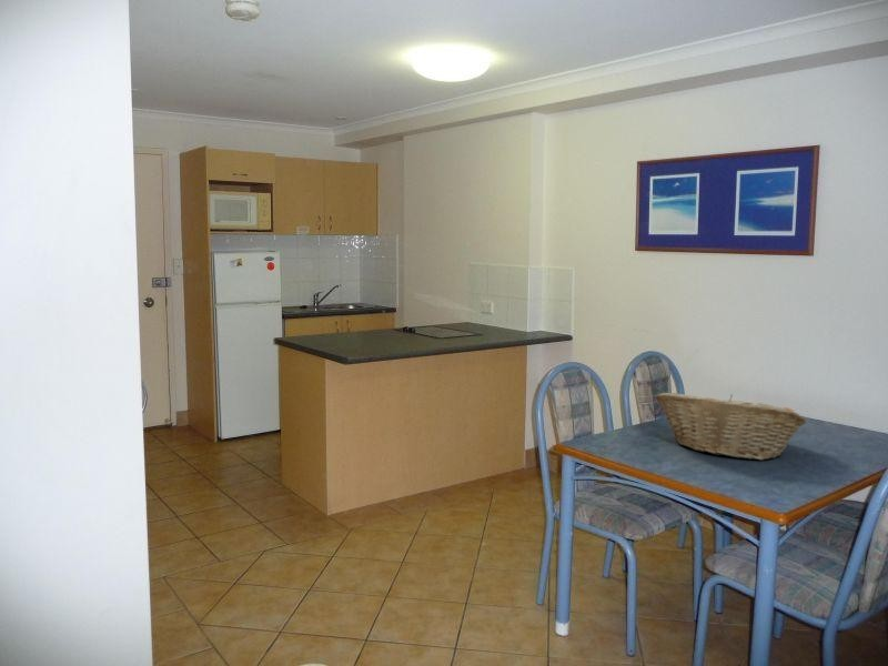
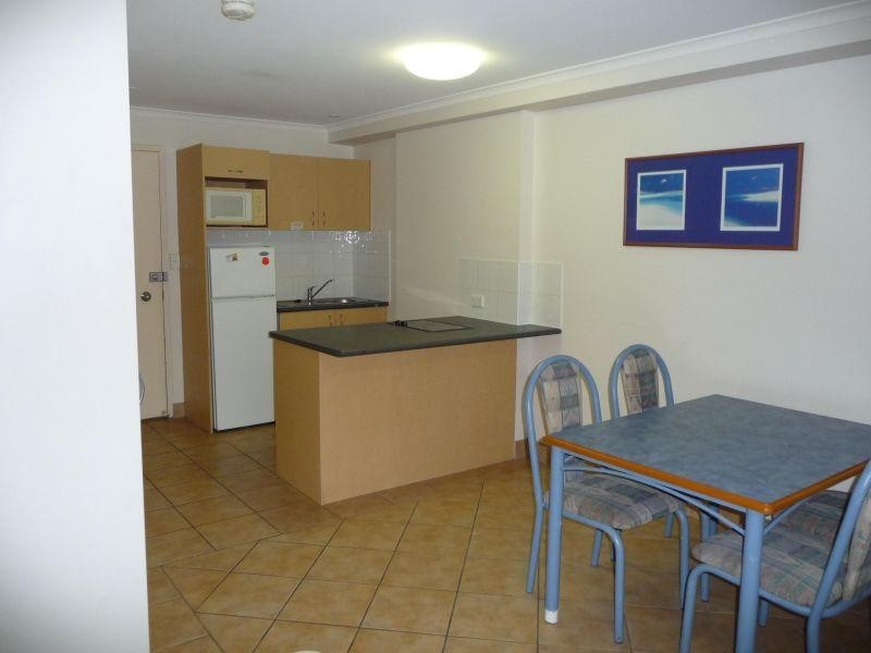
- fruit basket (726, 418)
